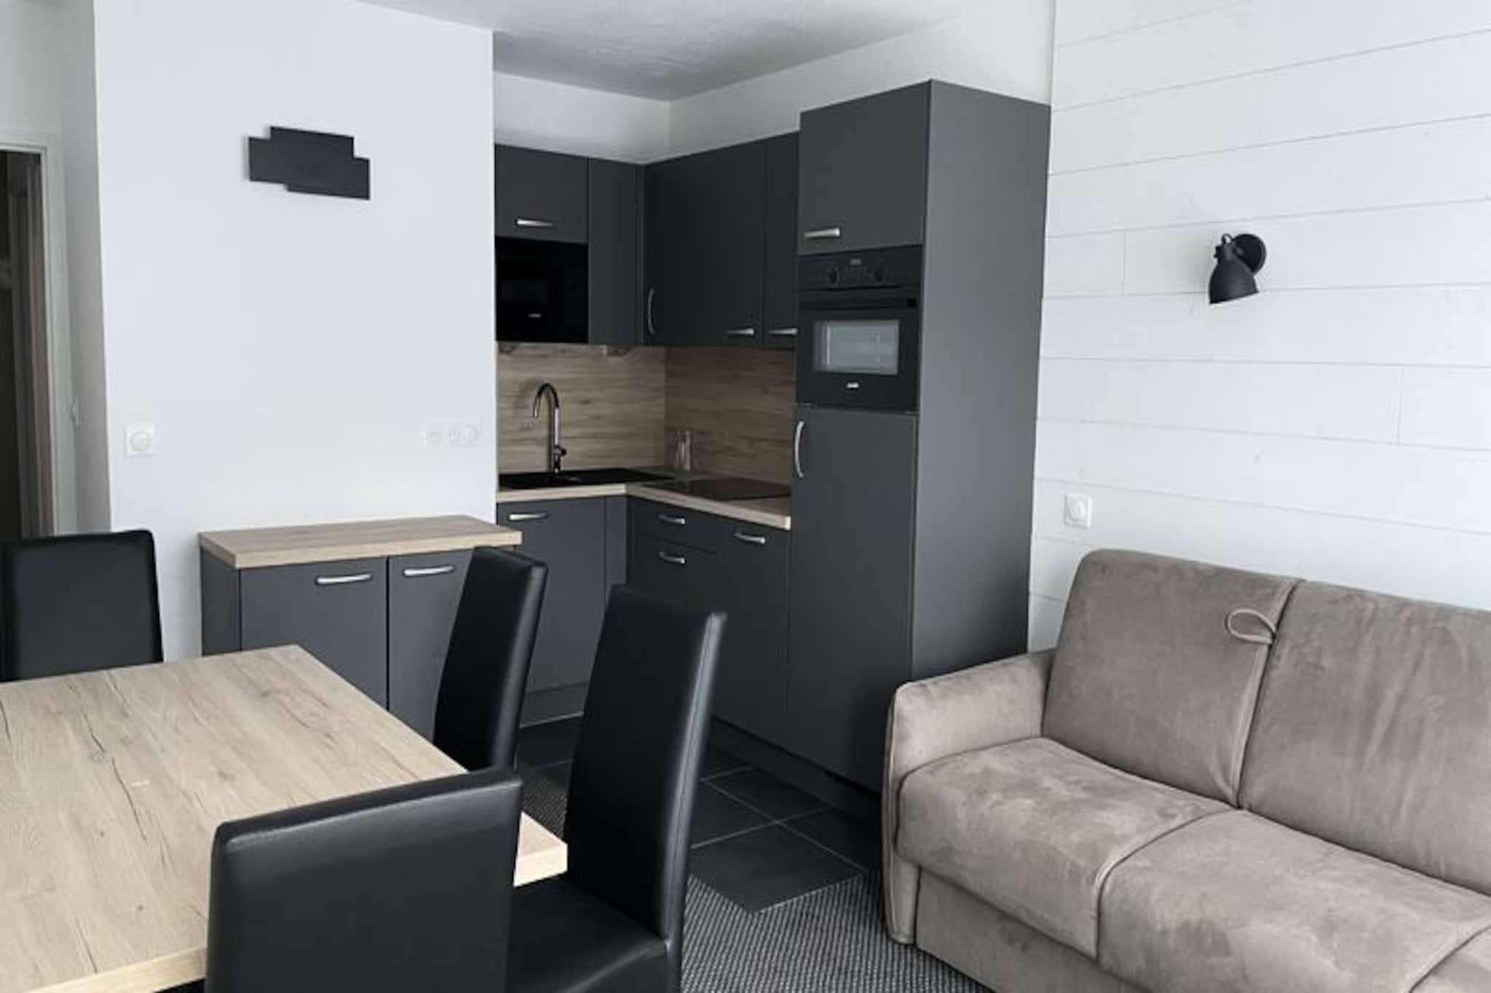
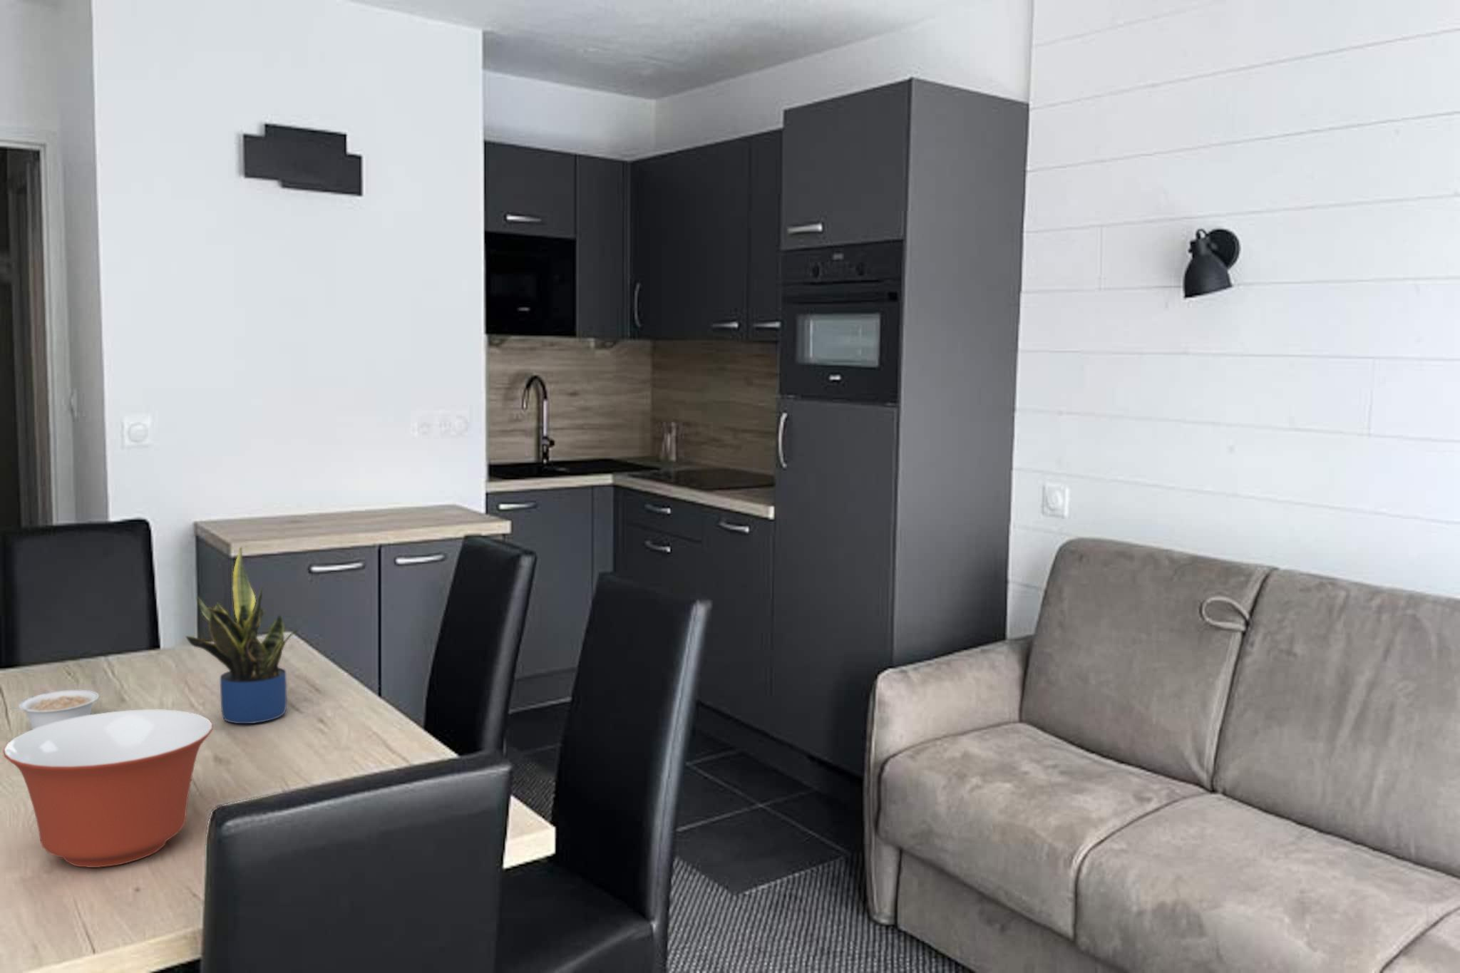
+ legume (59, 710)
+ mixing bowl (113, 792)
+ potted plant (240, 634)
